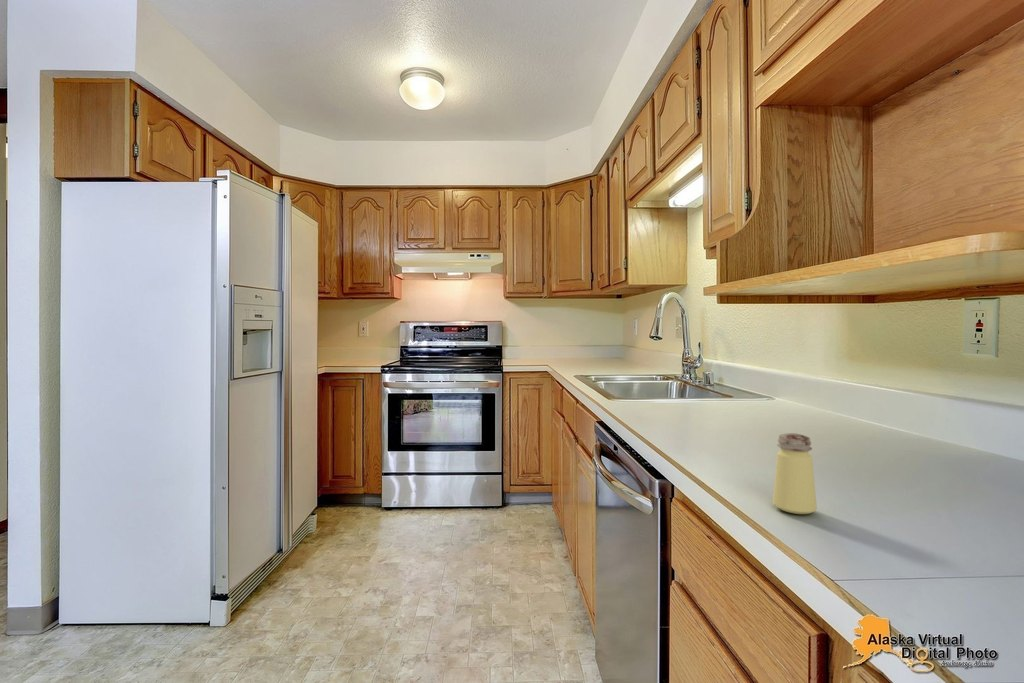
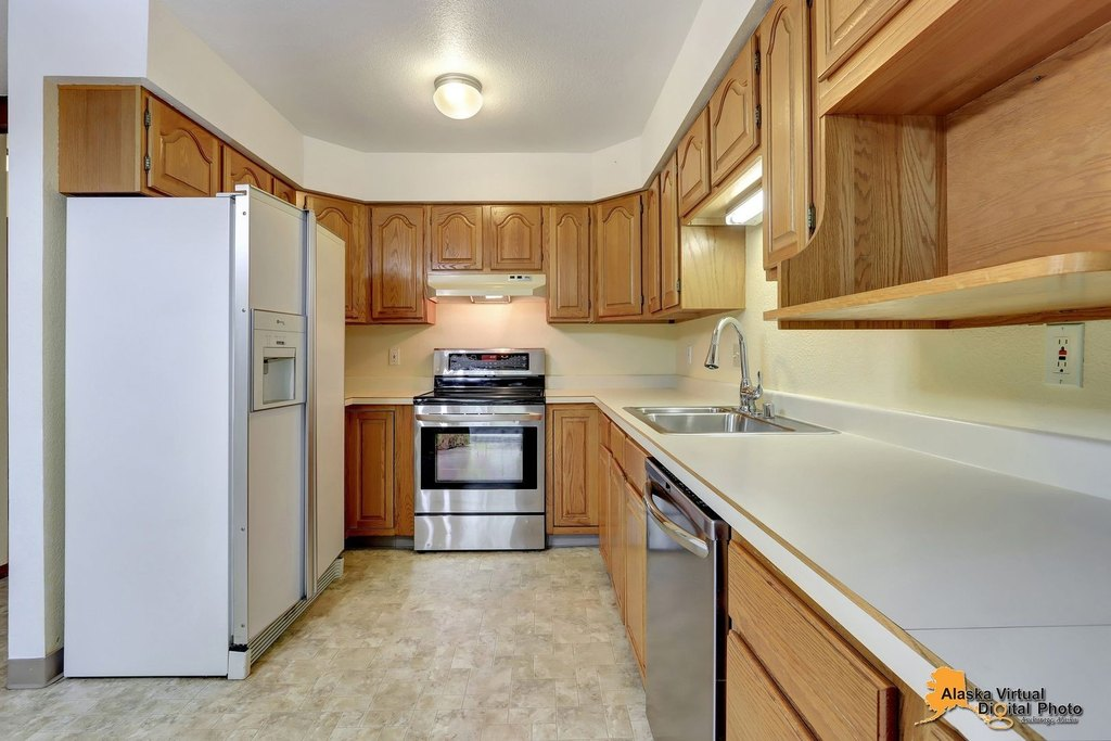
- saltshaker (794, 471)
